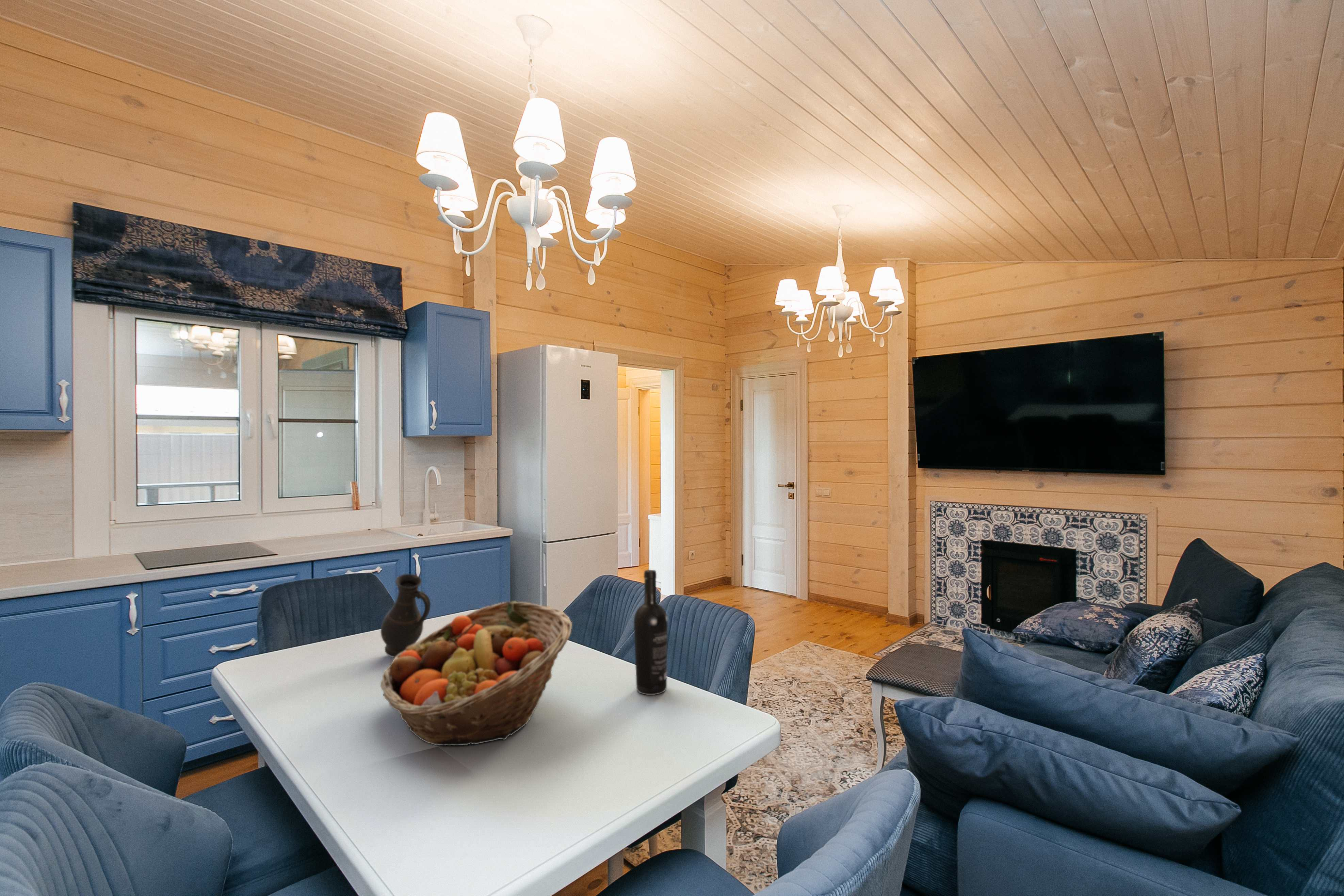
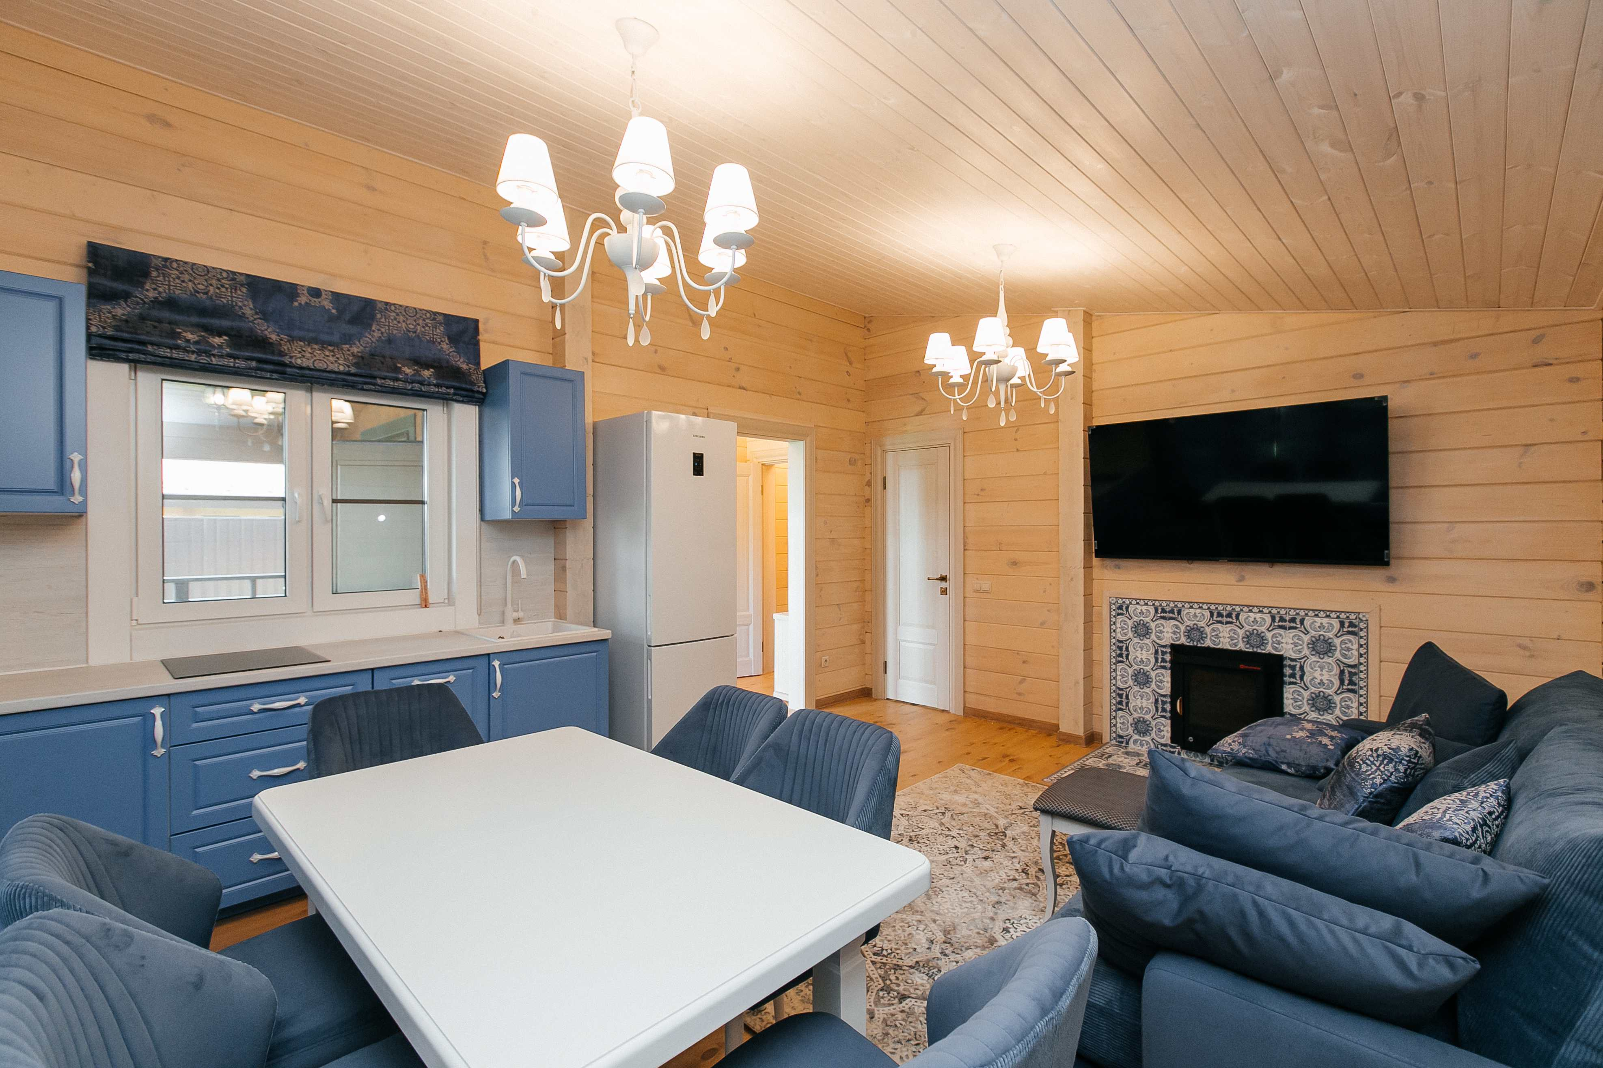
- wine bottle (651, 630)
- fruit basket (479, 666)
- jug (404, 616)
